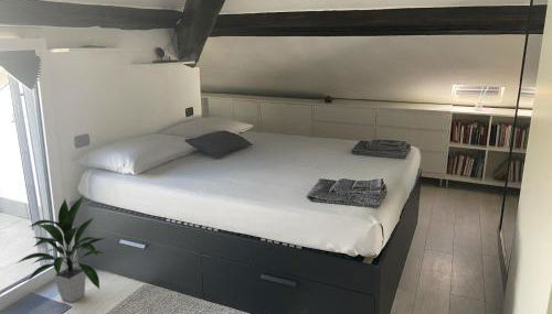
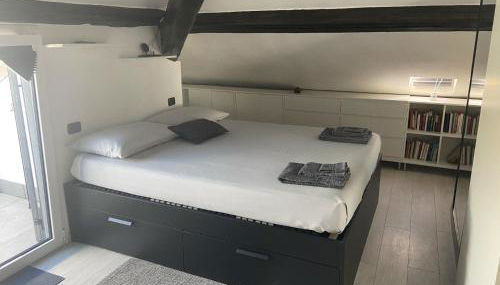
- indoor plant (67, 251)
